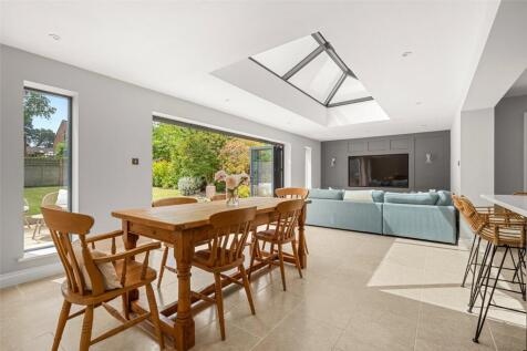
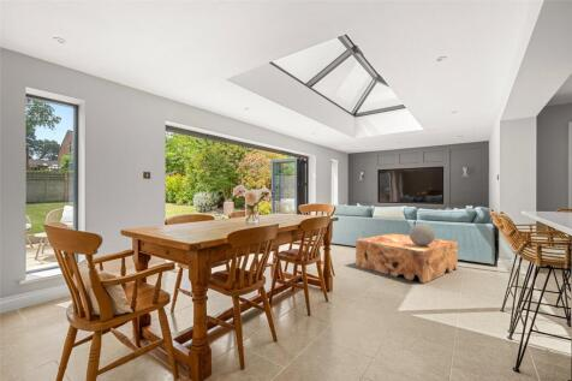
+ decorative globe (421, 234)
+ coffee table (405, 254)
